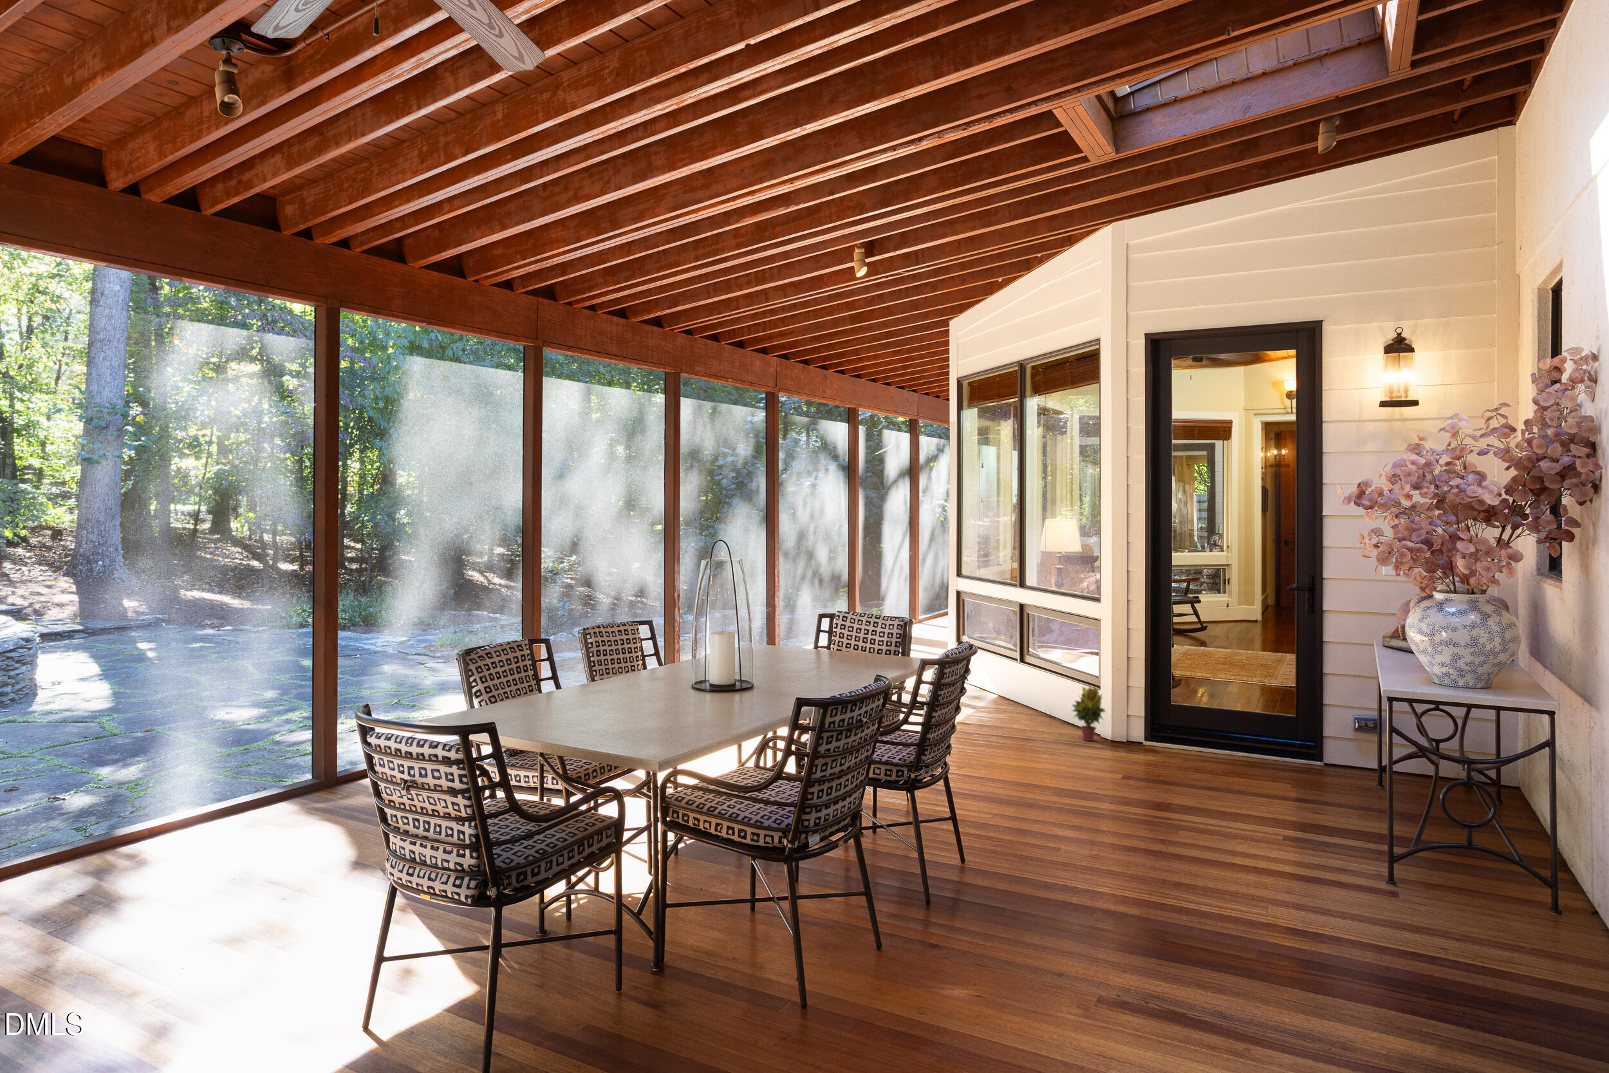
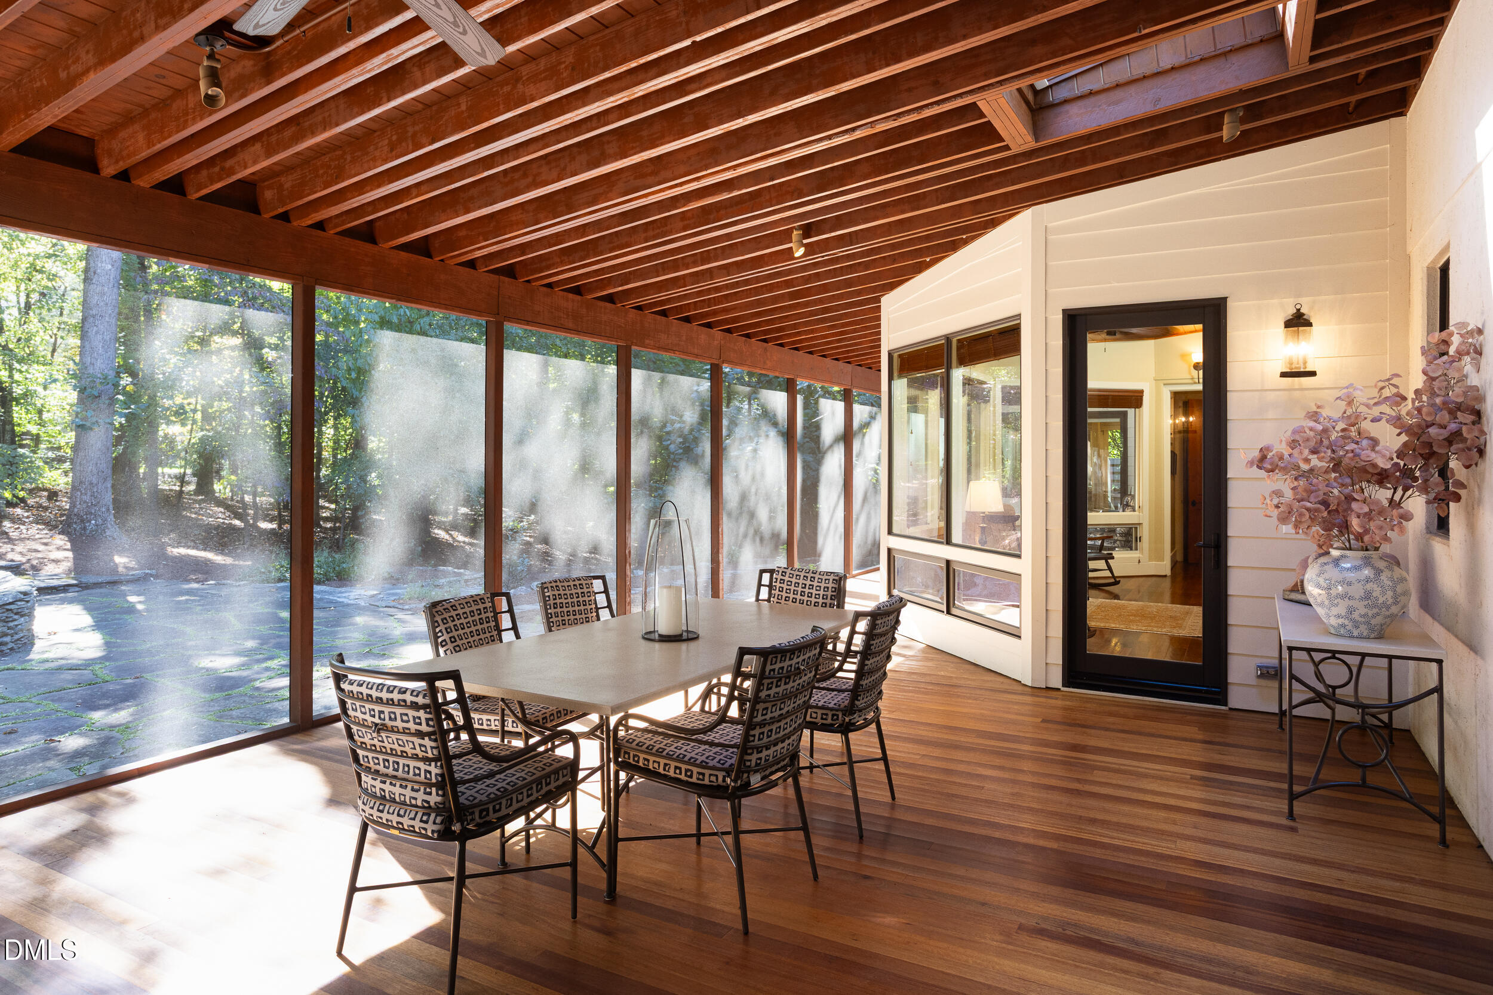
- potted plant (1089, 713)
